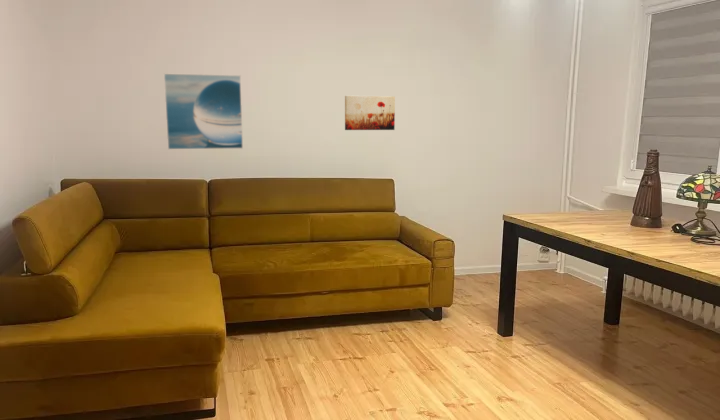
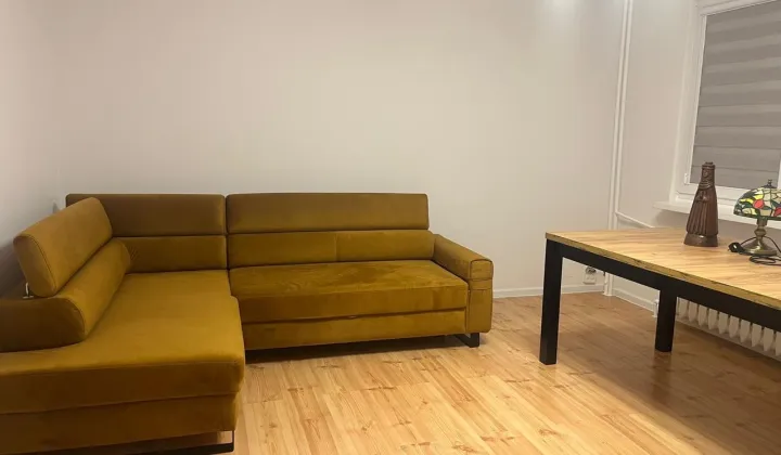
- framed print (204, 112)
- wall art (370, 113)
